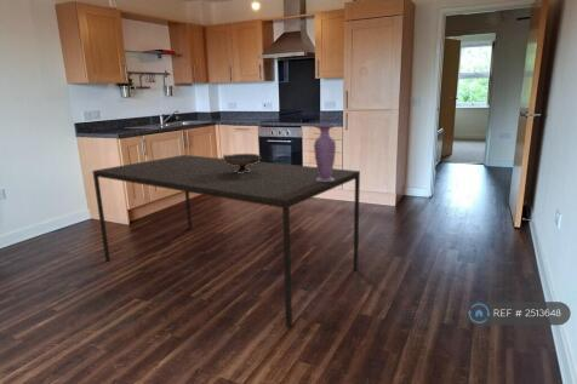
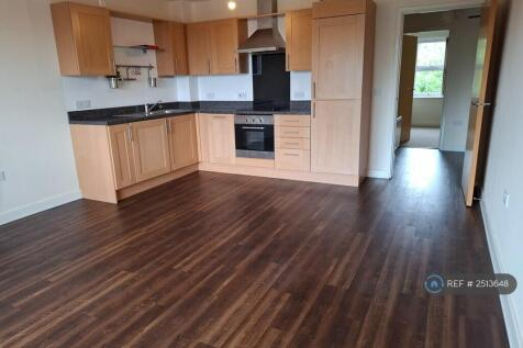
- vase (324, 151)
- decorative bowl (241, 162)
- dining table (224, 197)
